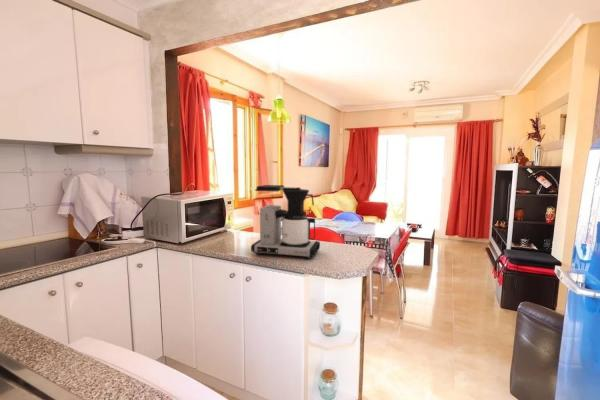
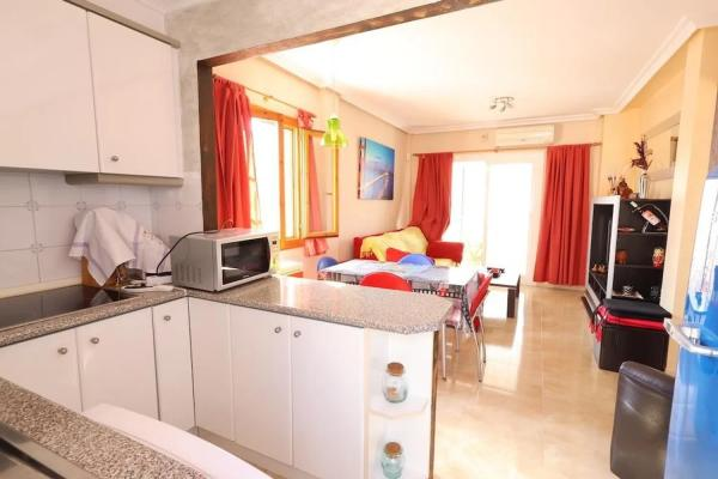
- coffee maker (286, 219)
